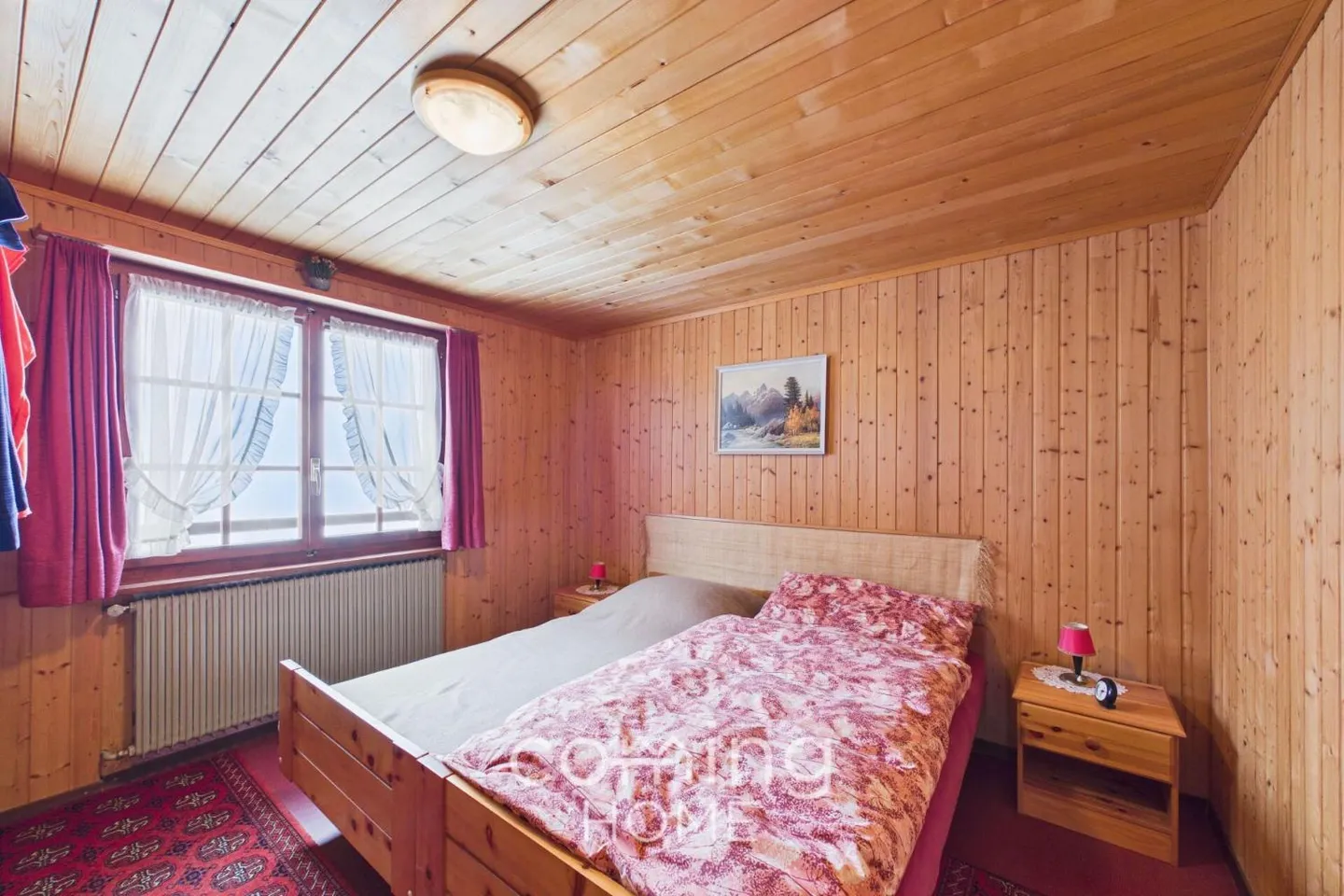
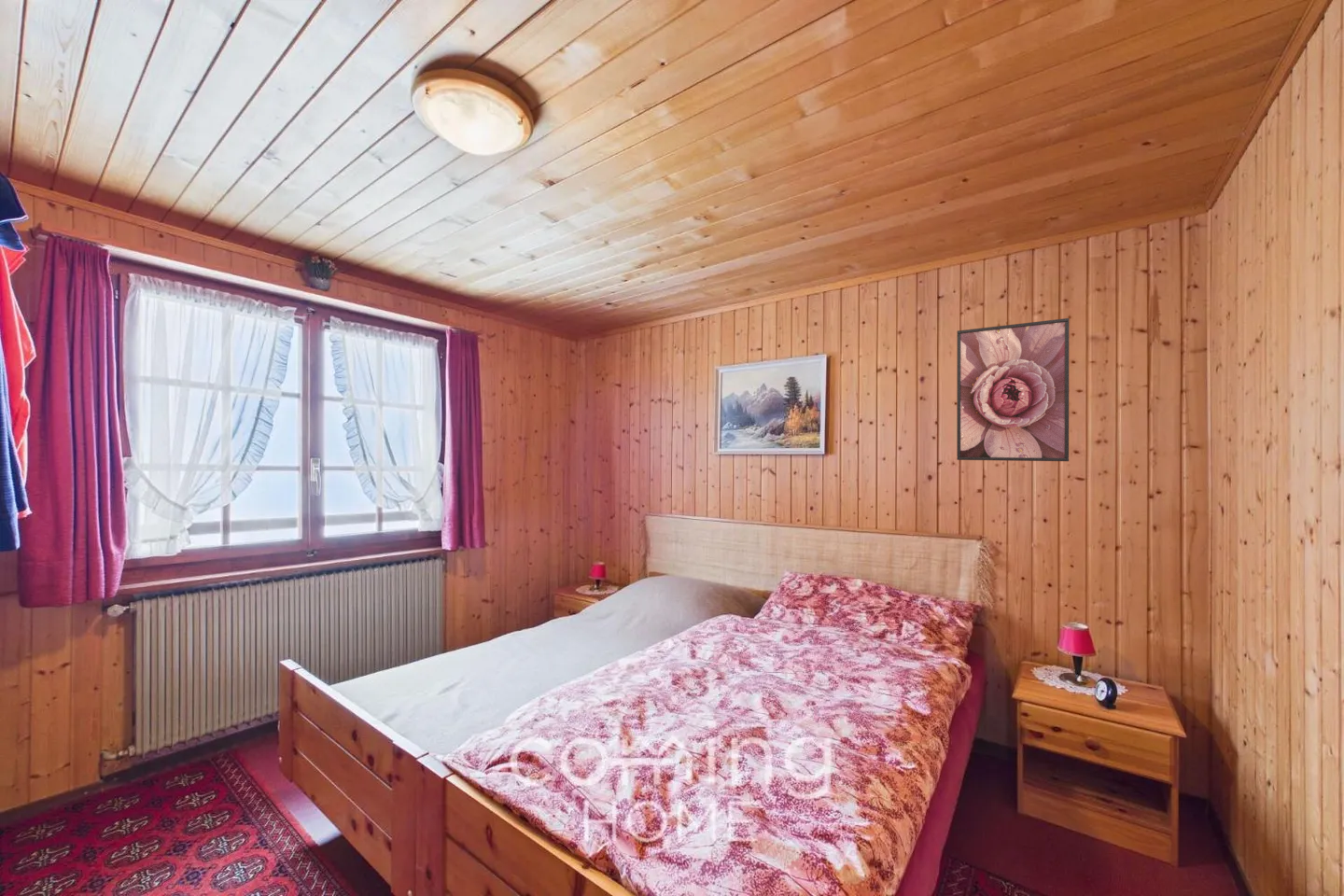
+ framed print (1010, 392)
